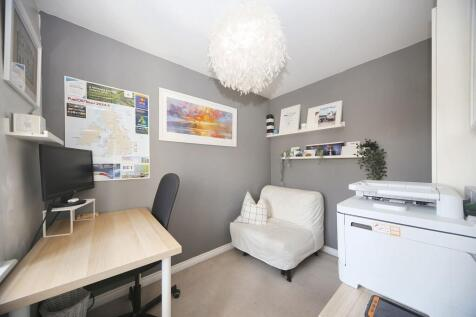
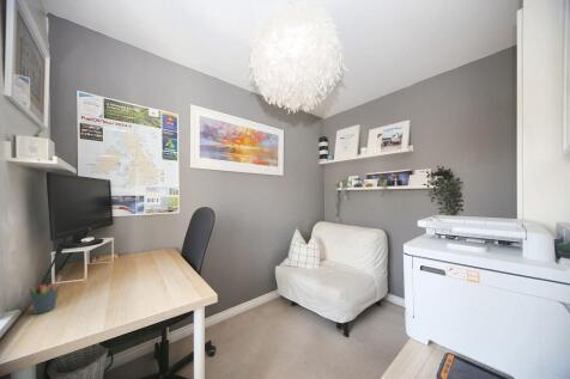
+ pen holder (44, 294)
